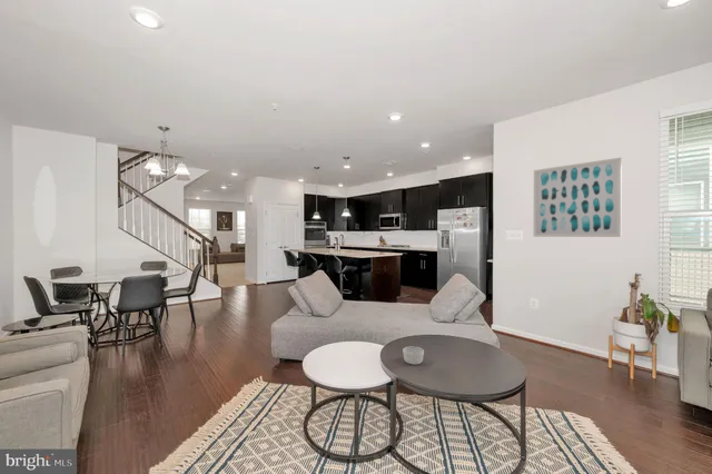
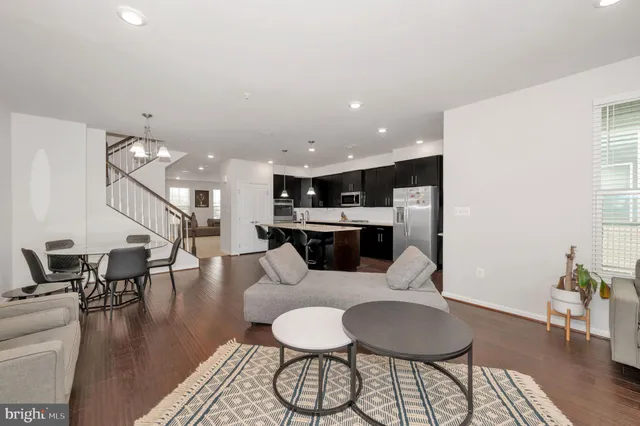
- ramekin (413, 355)
- wall art (573, 200)
